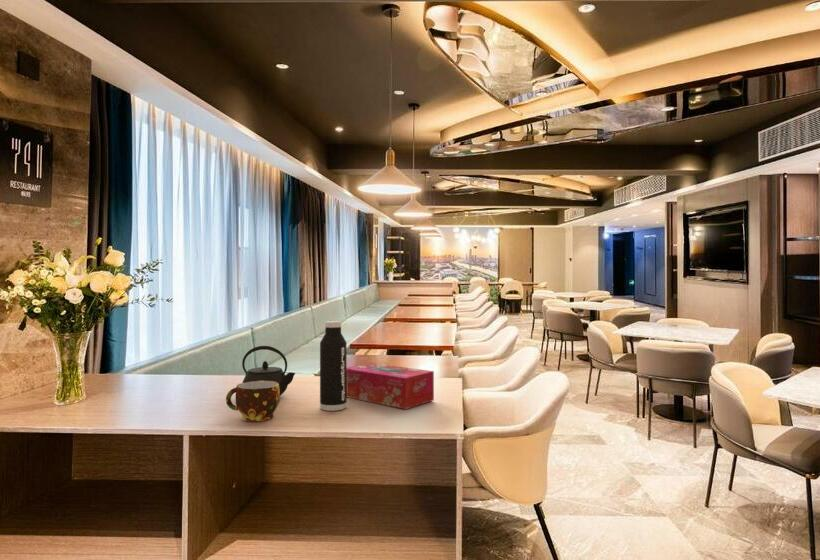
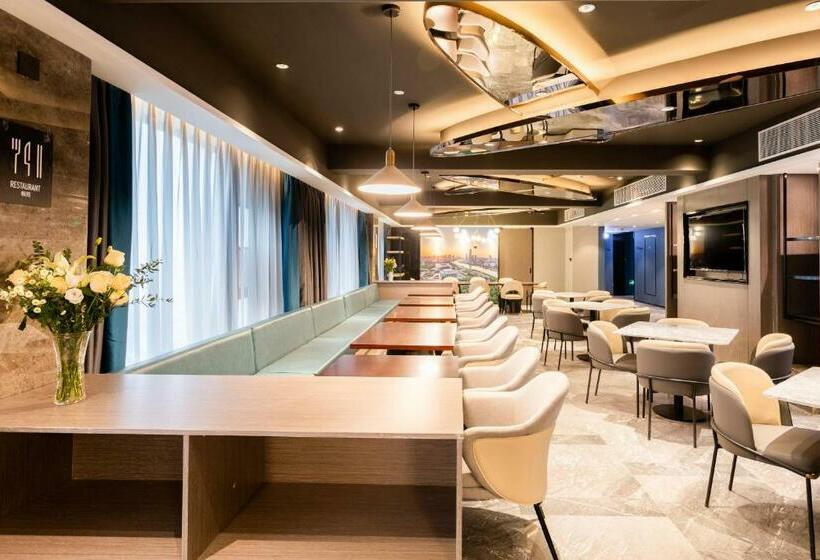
- tissue box (387, 384)
- cup (255, 401)
- kettle (268, 371)
- water bottle (333, 364)
